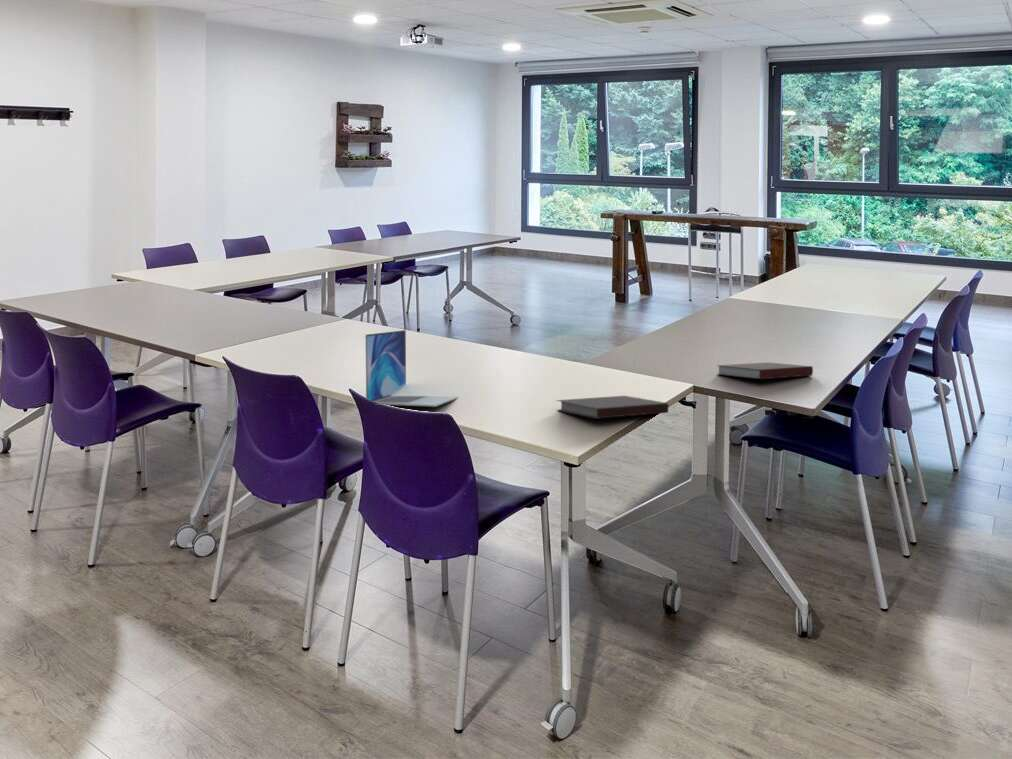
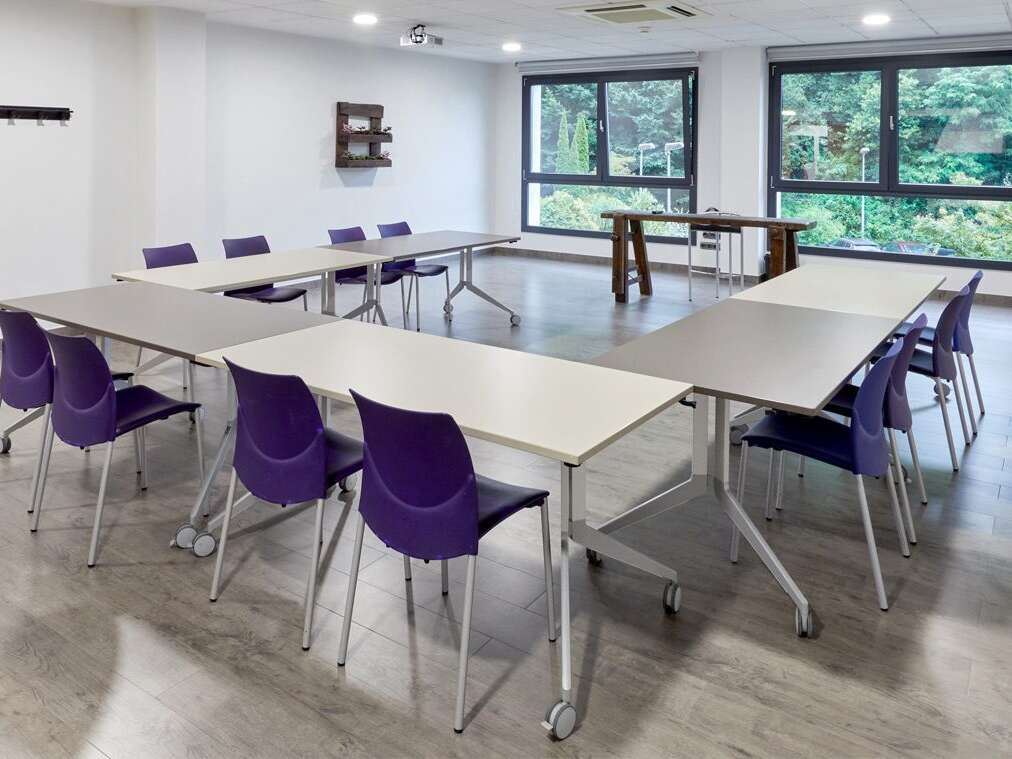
- notebook (764, 370)
- notebook (611, 406)
- laptop (405, 366)
